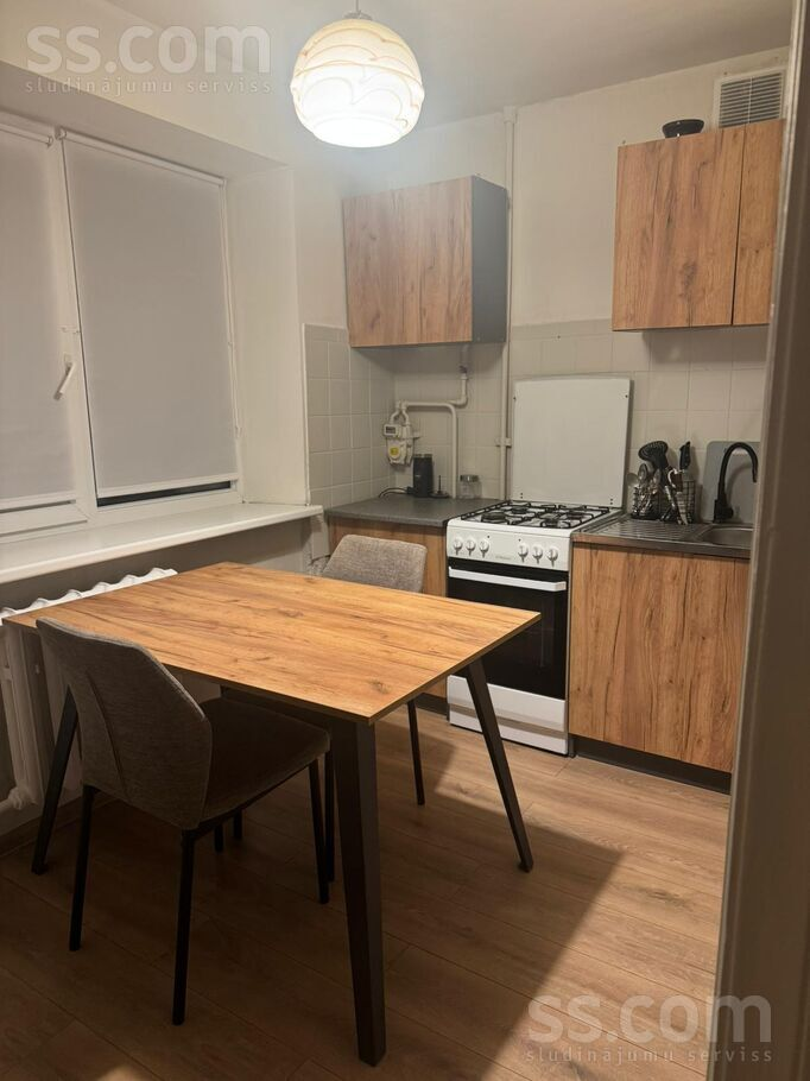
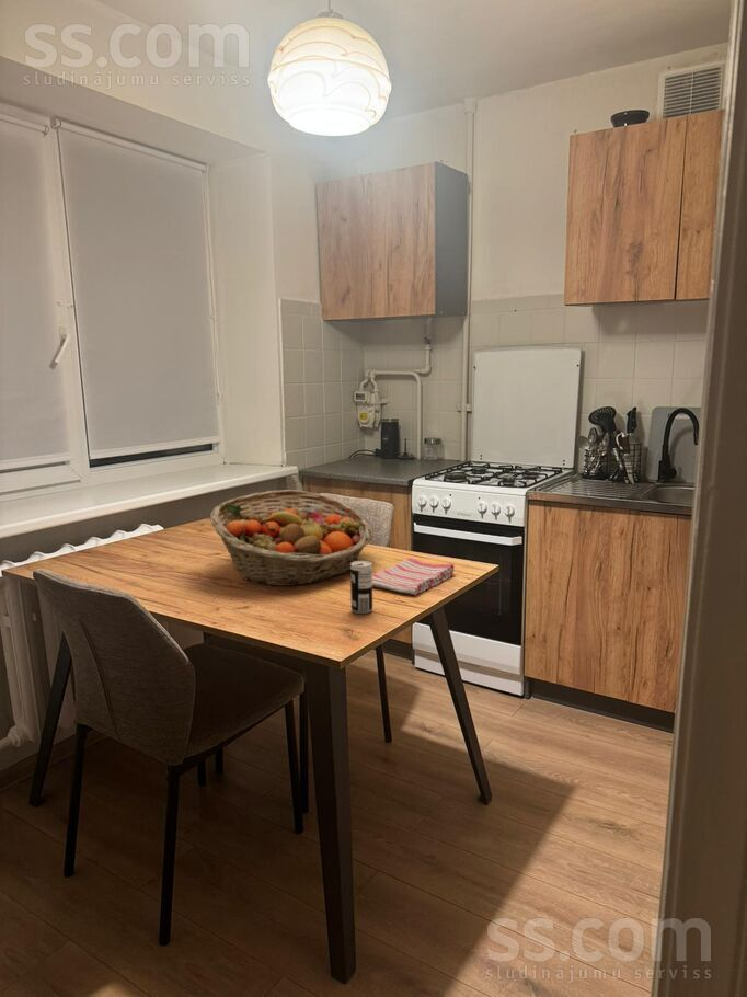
+ fruit basket (294, 535)
+ dish towel (410, 573)
+ beverage can (361, 587)
